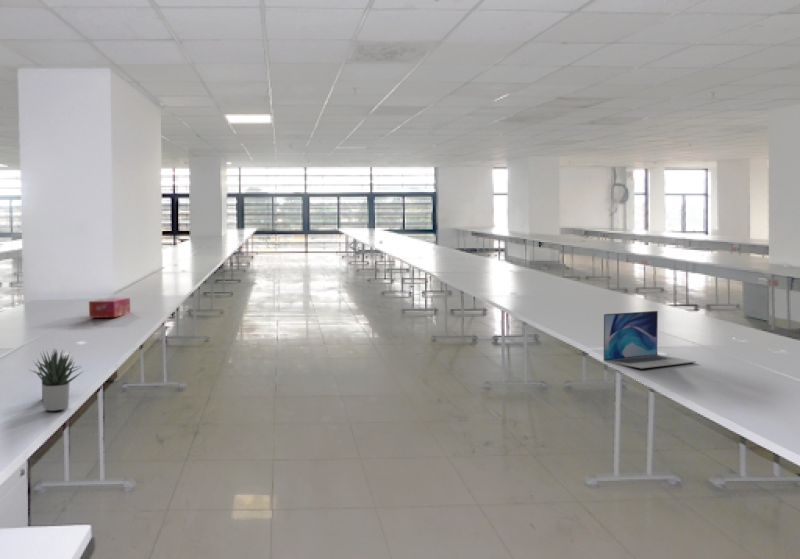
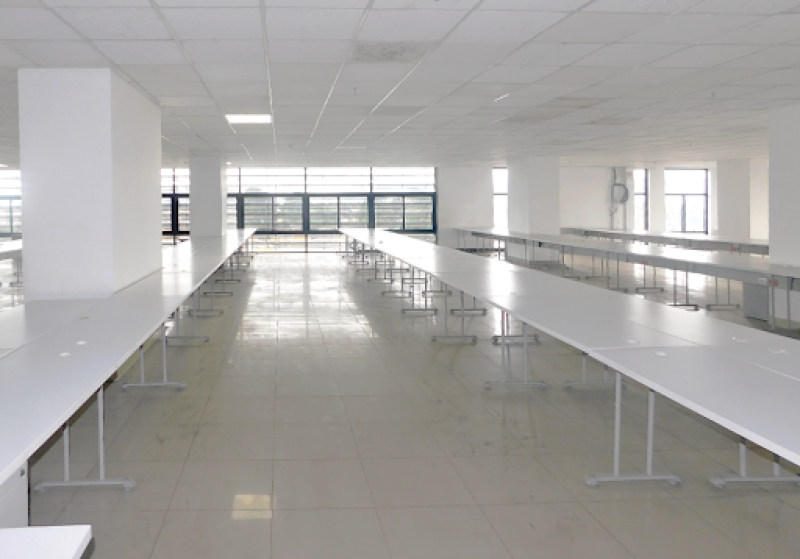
- laptop (649, 338)
- tissue box (110, 307)
- succulent plant (56, 375)
